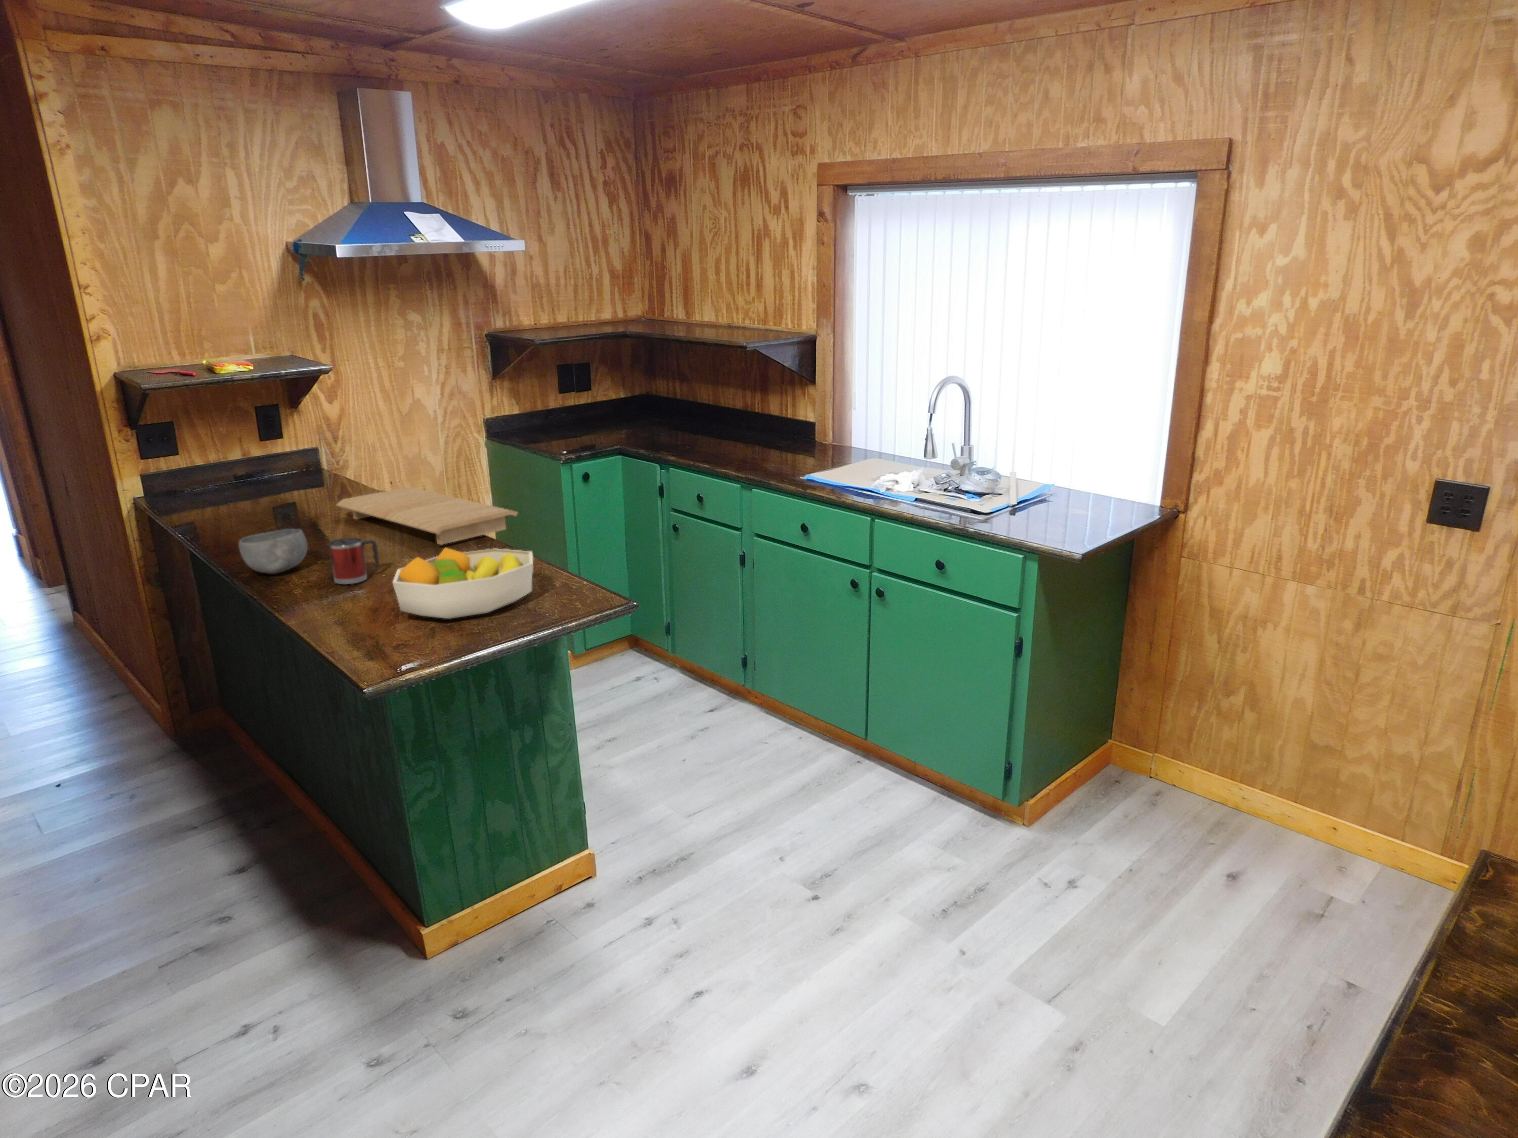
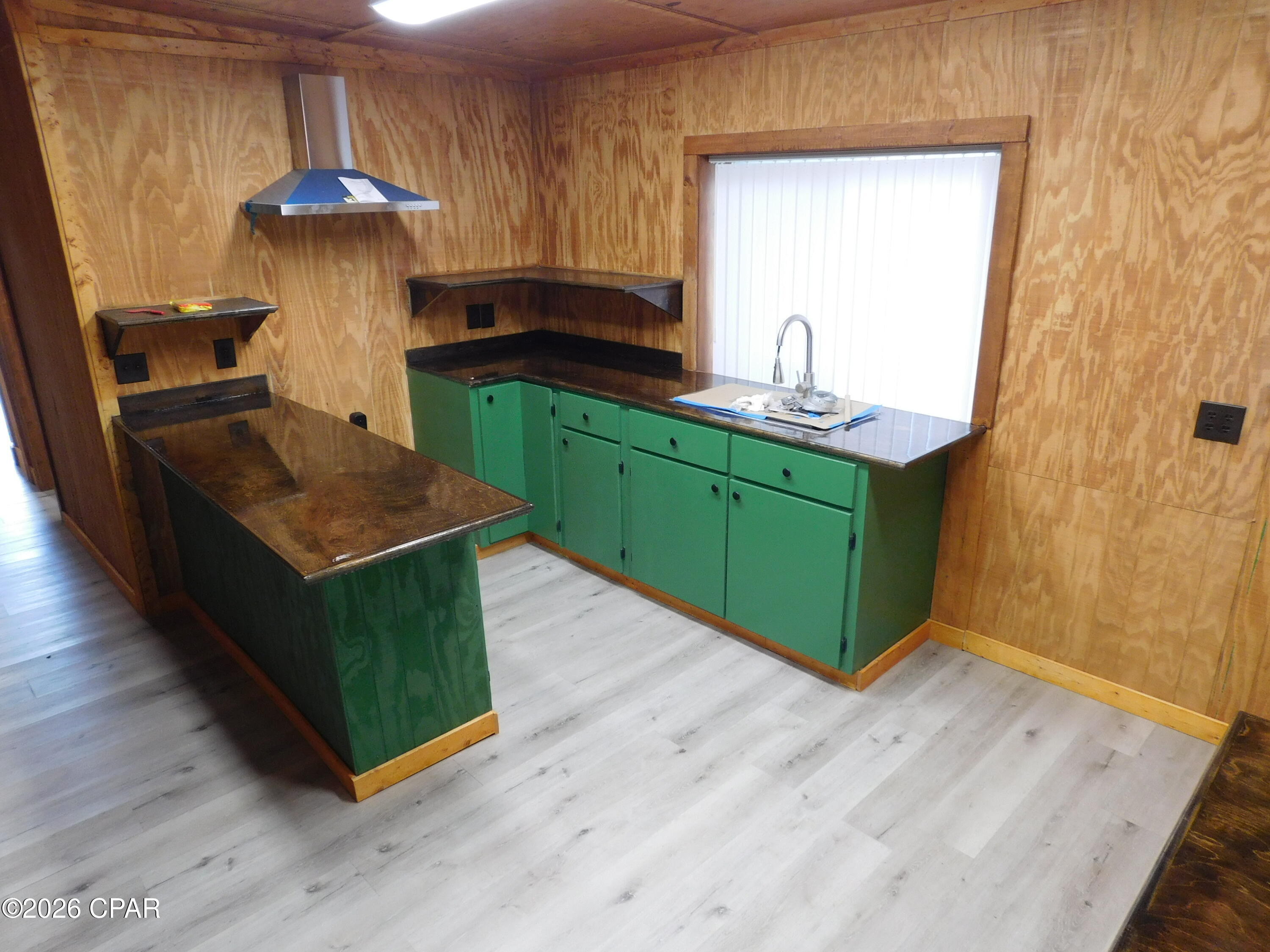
- bowl (274, 551)
- fruit bowl (466, 576)
- mug (353, 559)
- cutting board (426, 514)
